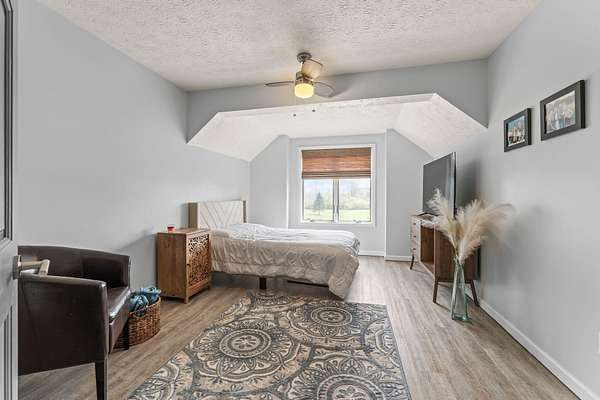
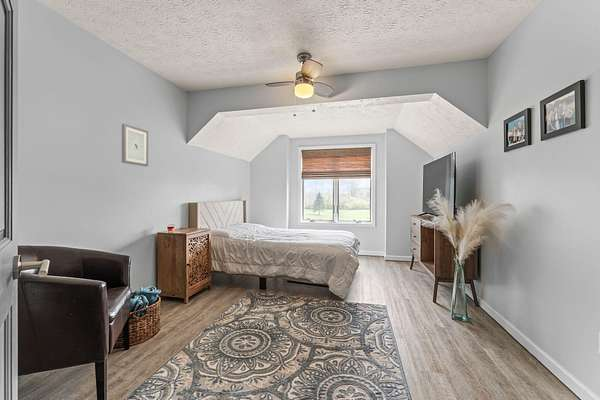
+ wall art (135, 146)
